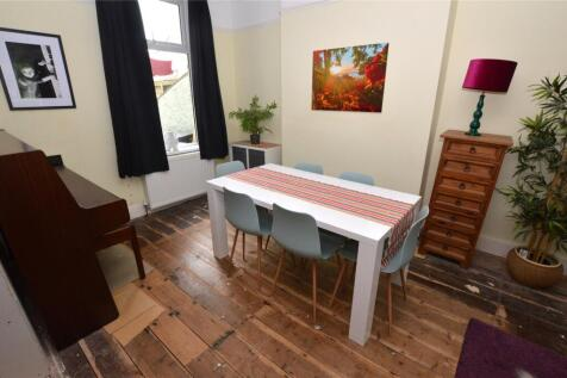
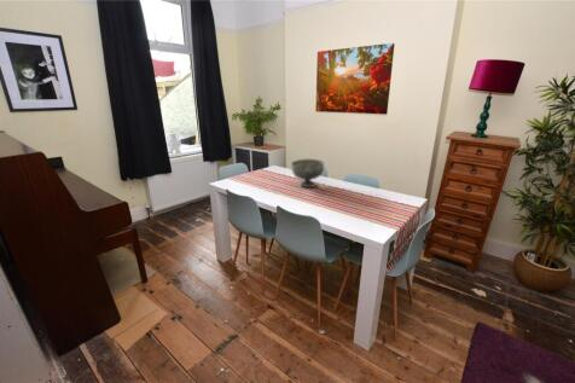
+ decorative bowl (307, 173)
